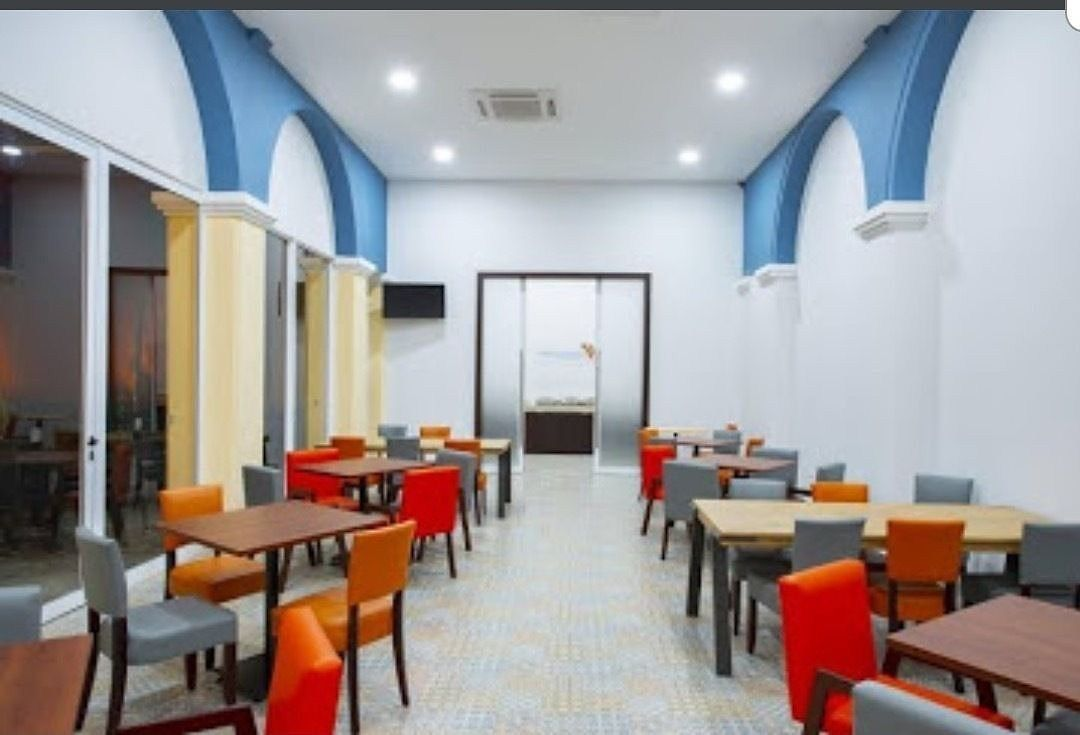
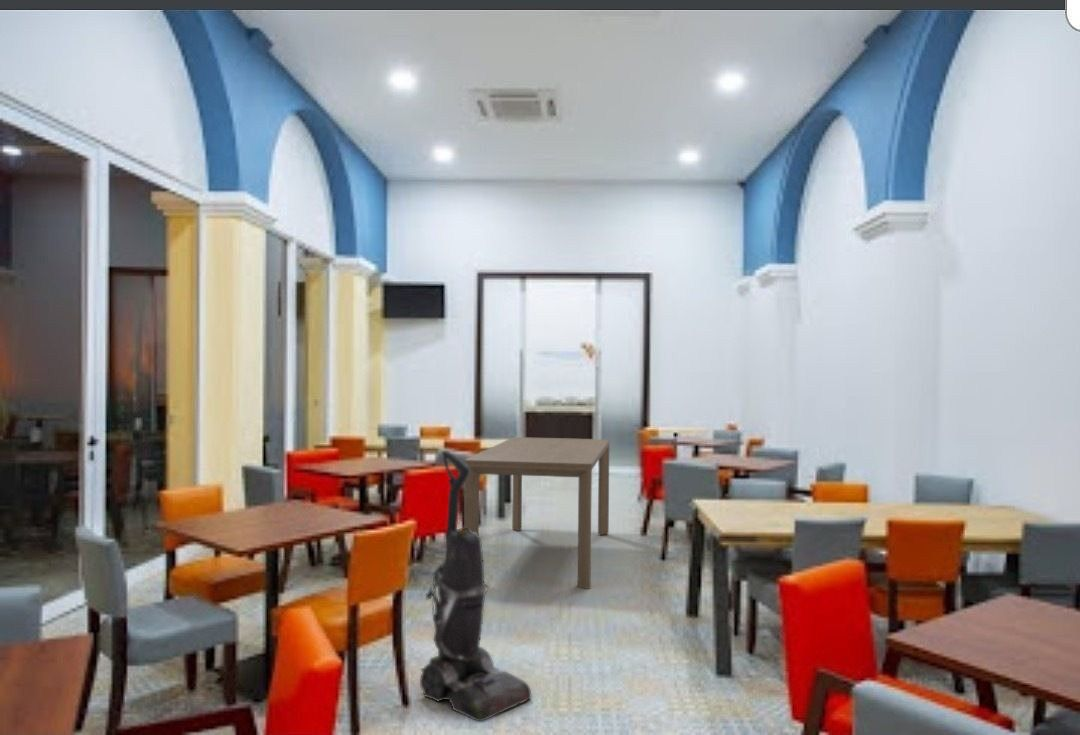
+ vacuum cleaner (476, 575)
+ dining table (521, 501)
